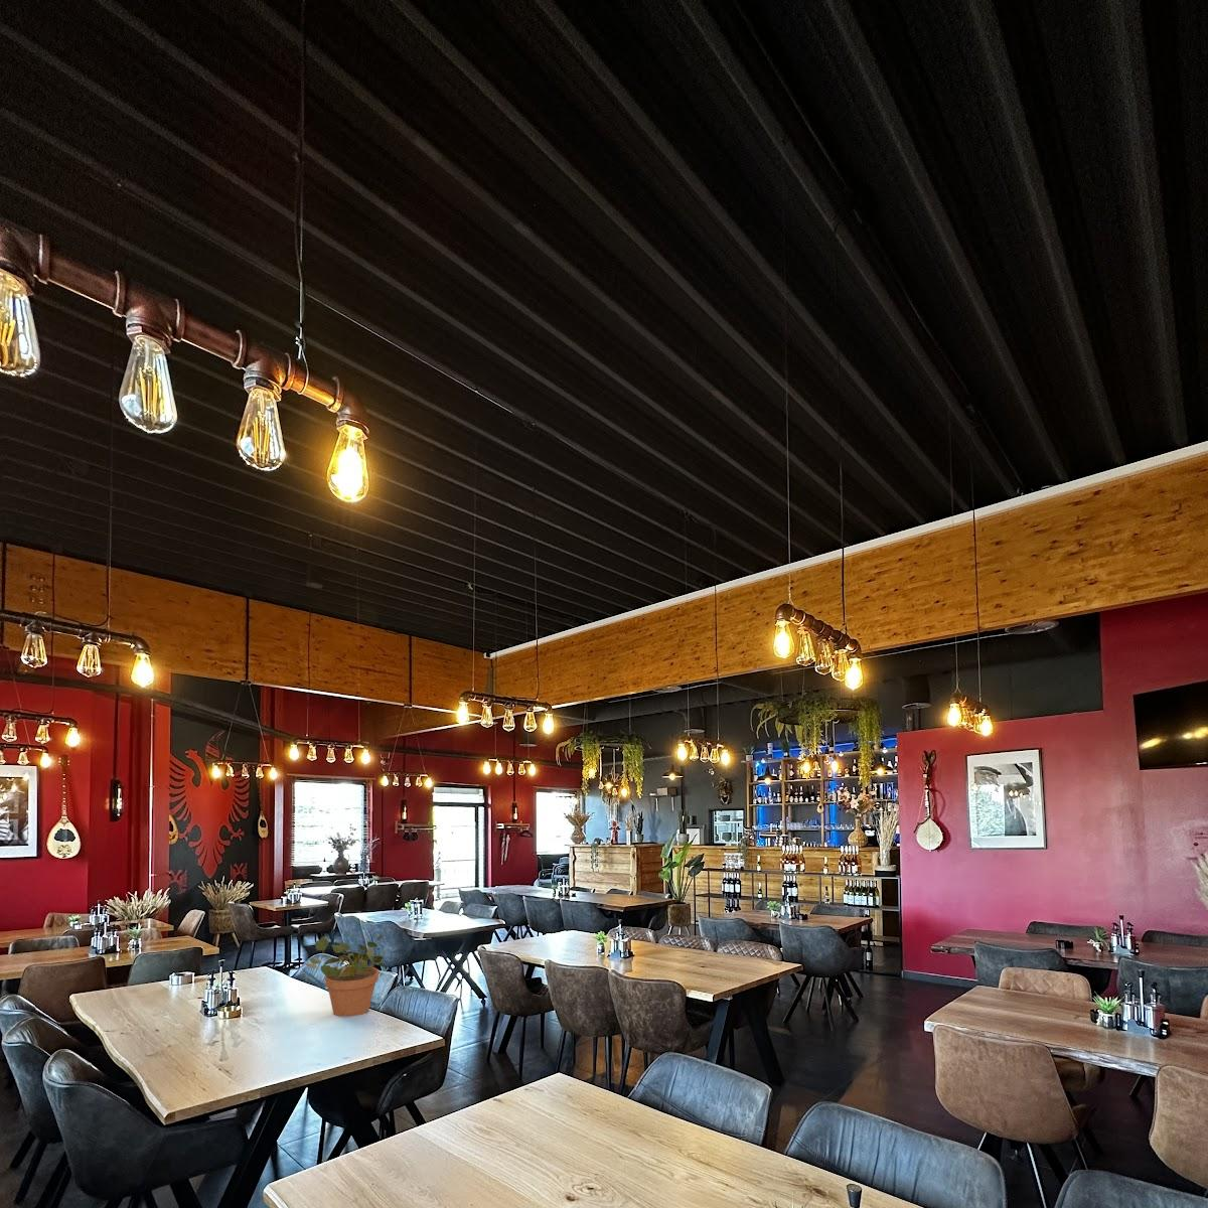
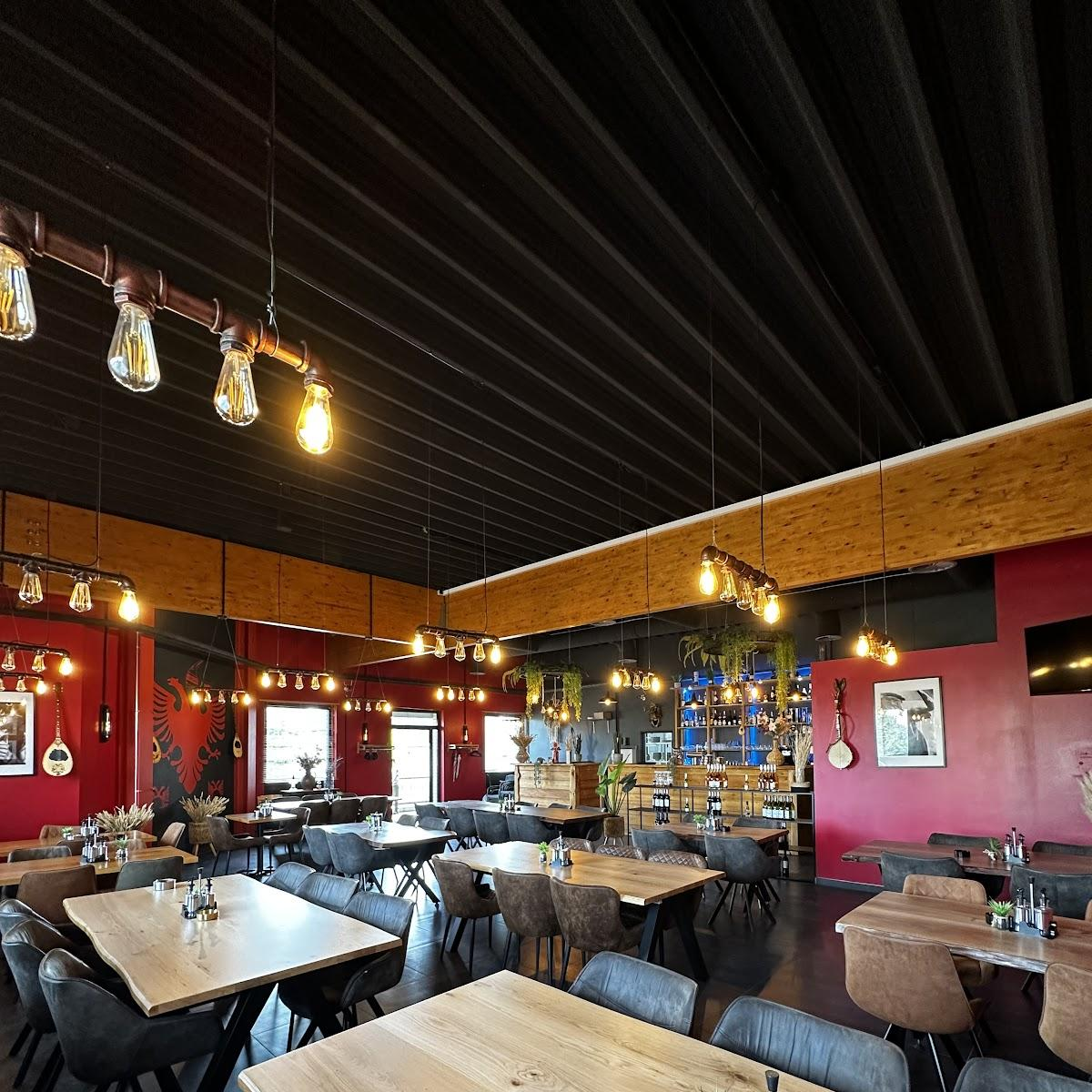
- potted plant (345, 975)
